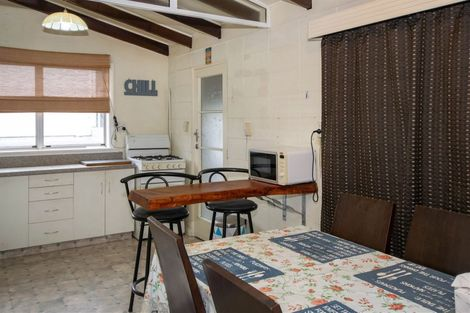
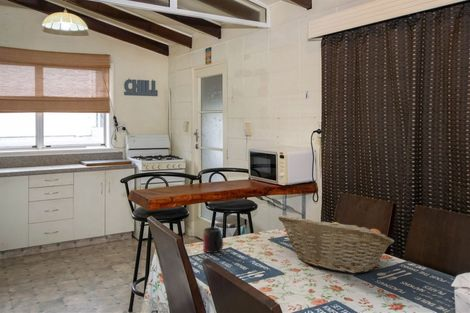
+ mug (214, 240)
+ fruit basket (332, 237)
